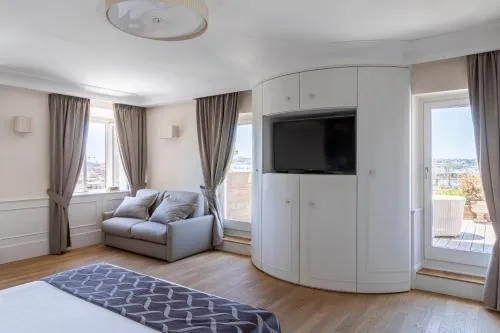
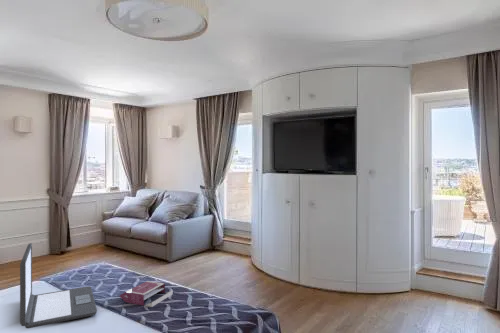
+ book (146, 292)
+ laptop (63, 290)
